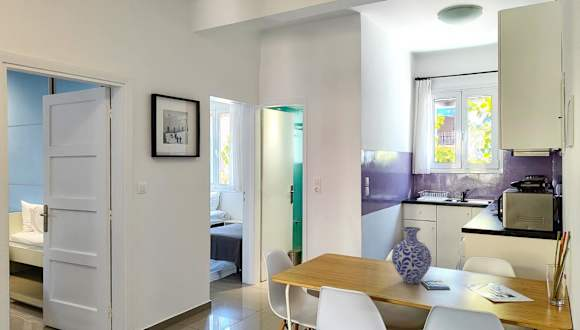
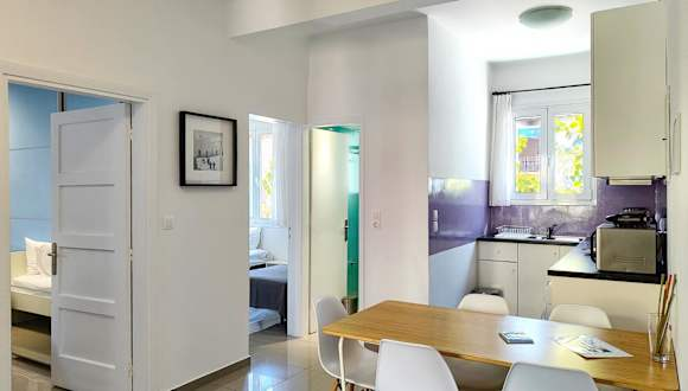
- vase (411, 254)
